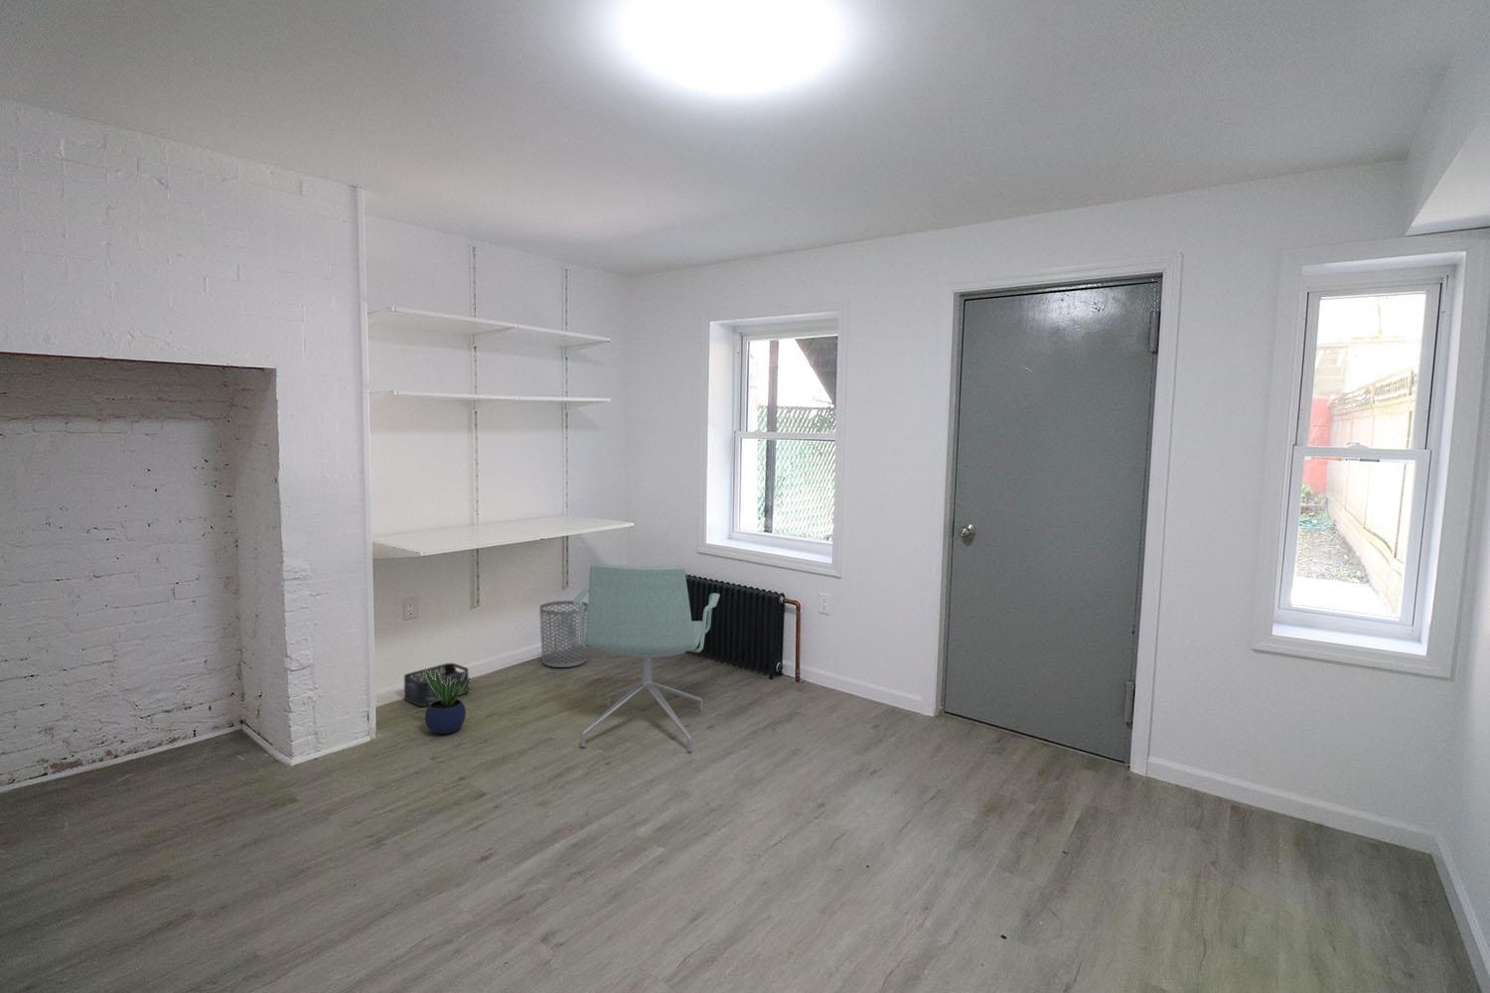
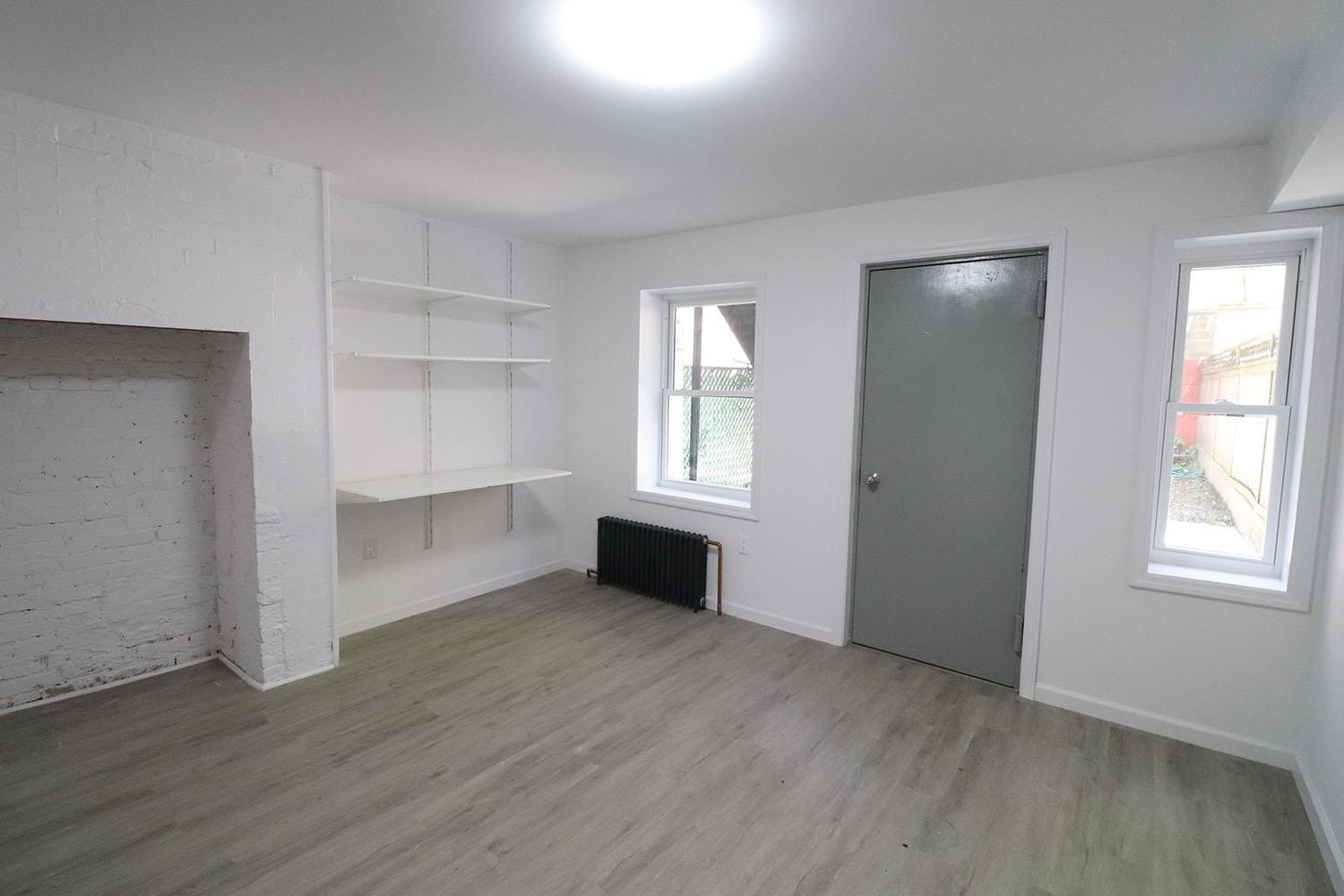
- storage bin (435, 679)
- waste bin (564, 634)
- potted plant (446, 699)
- office chair (645, 643)
